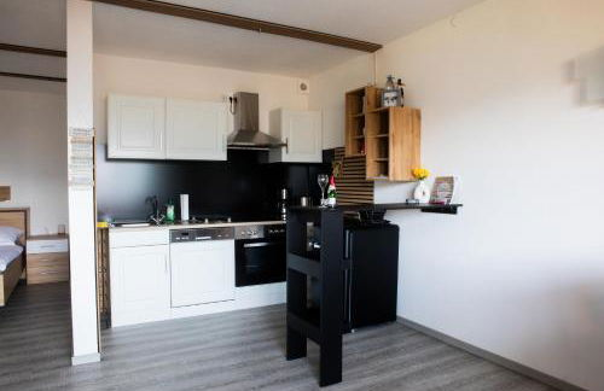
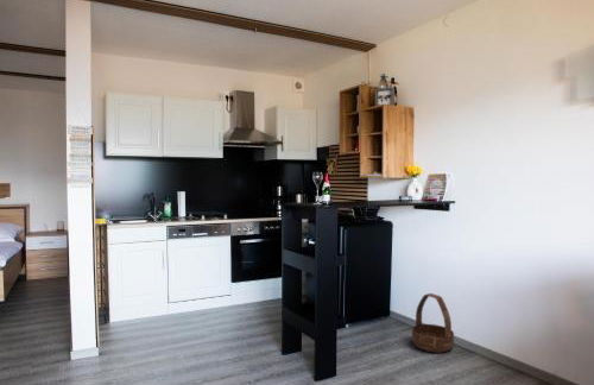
+ basket (432, 324)
